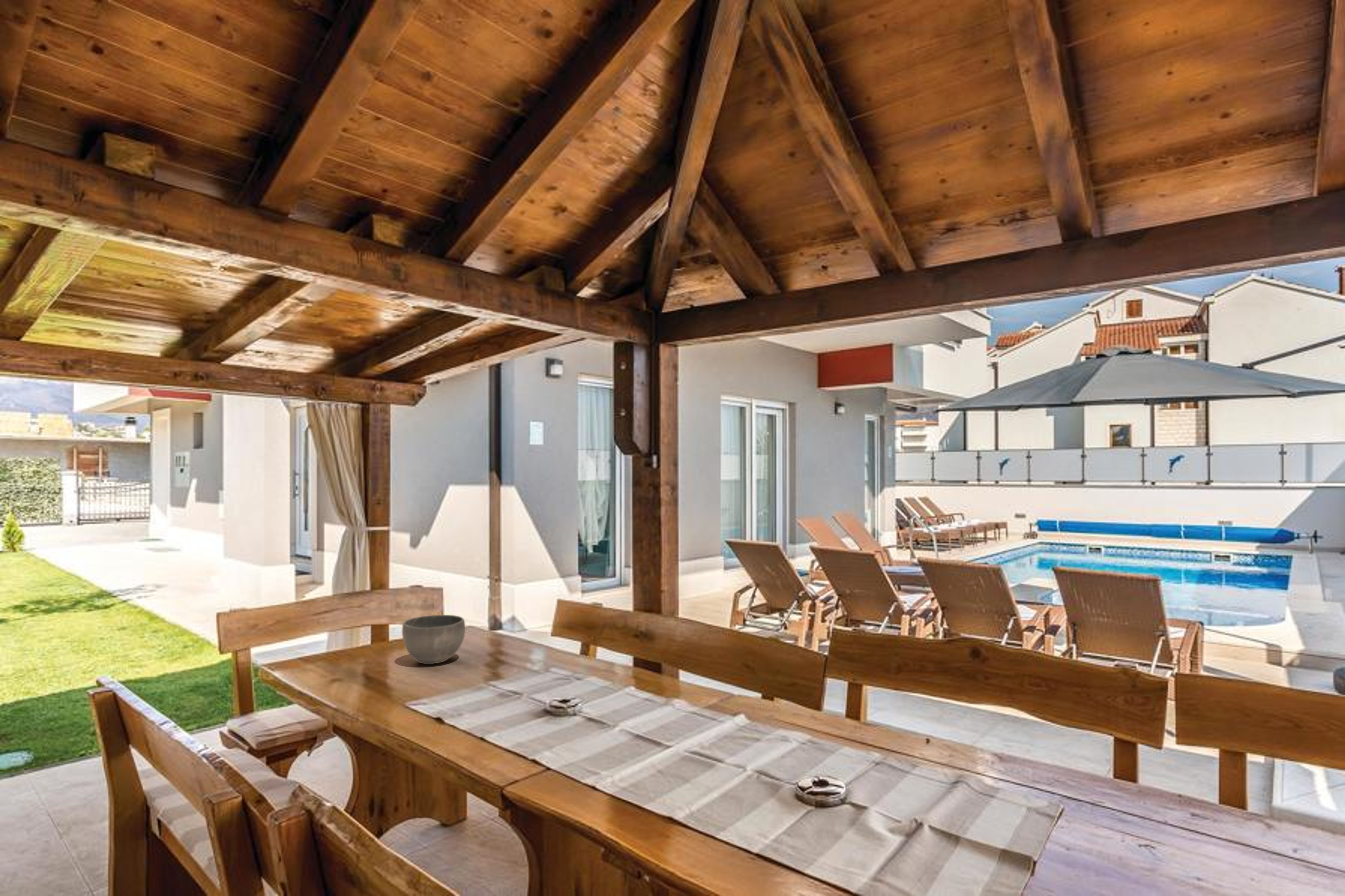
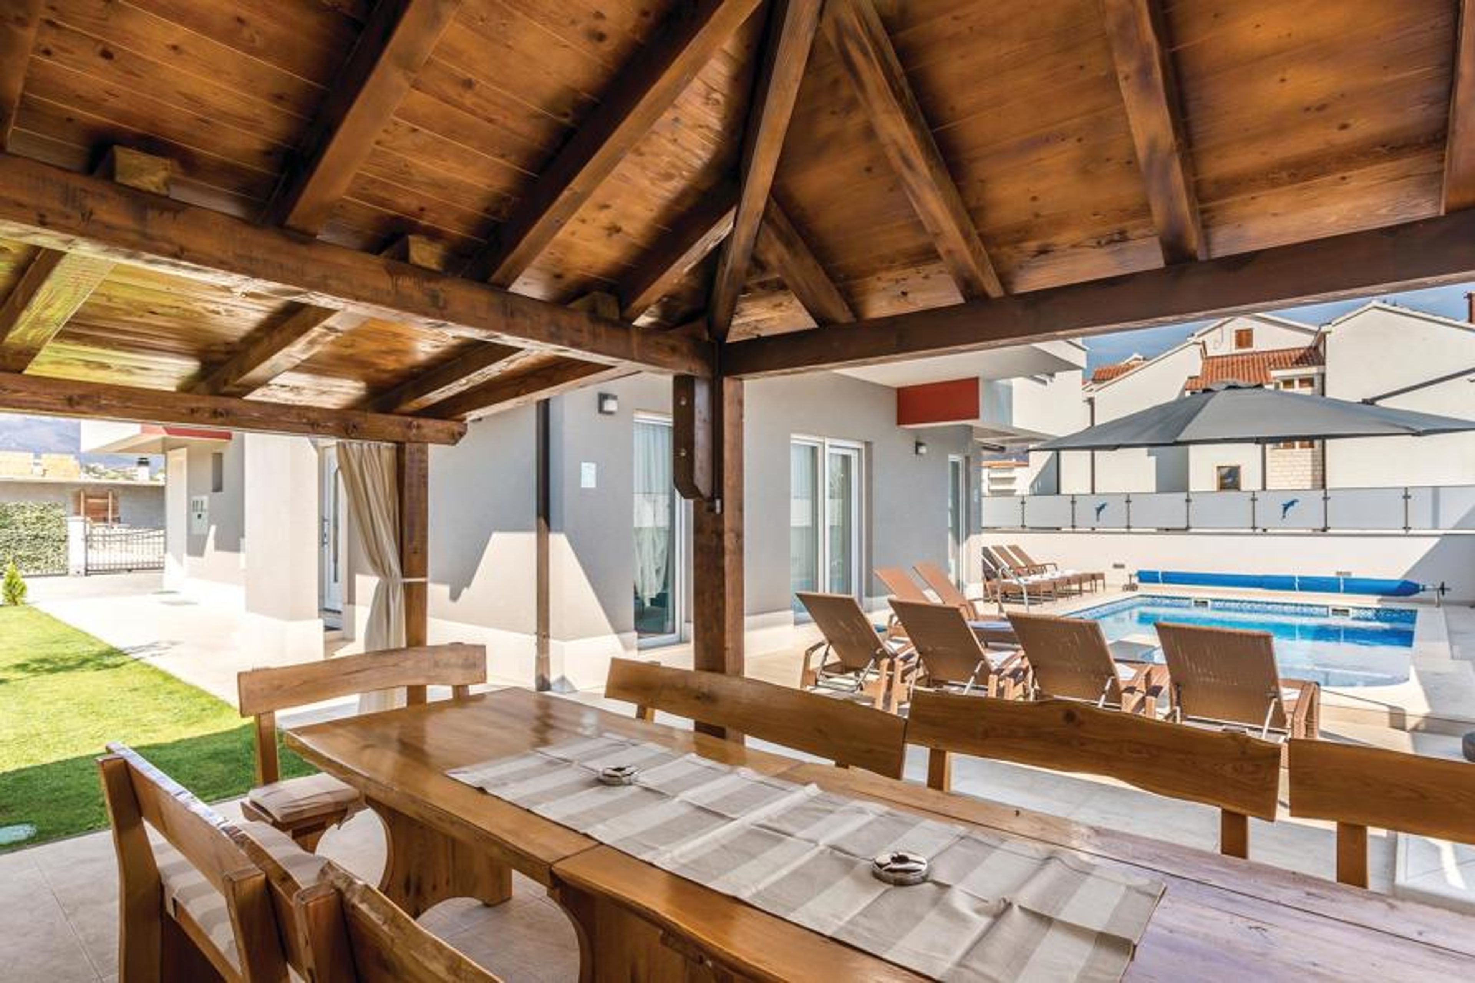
- bowl (434, 640)
